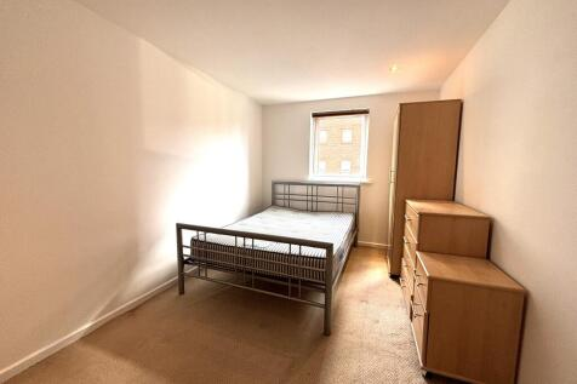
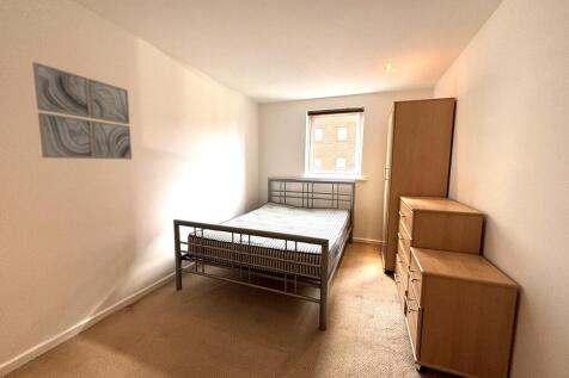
+ wall art (91, 120)
